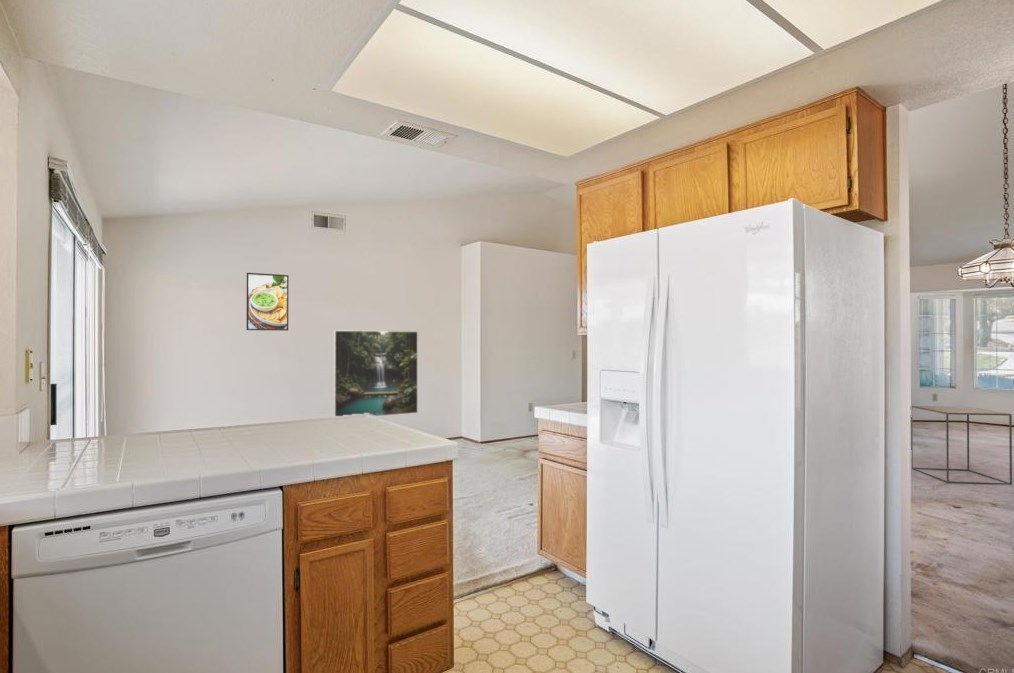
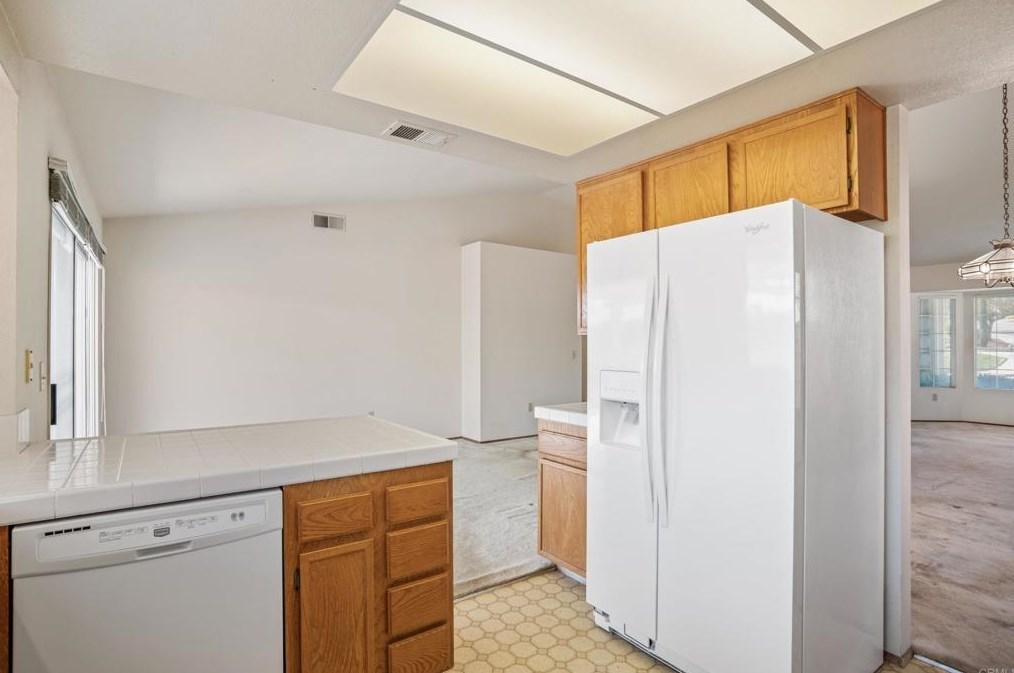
- side table (967, 442)
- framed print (377, 373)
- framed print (267, 302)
